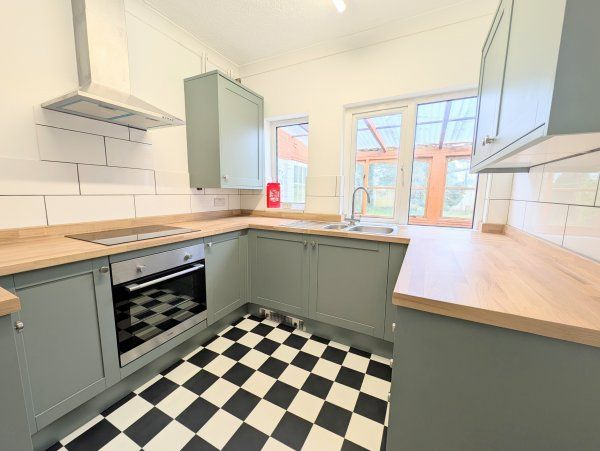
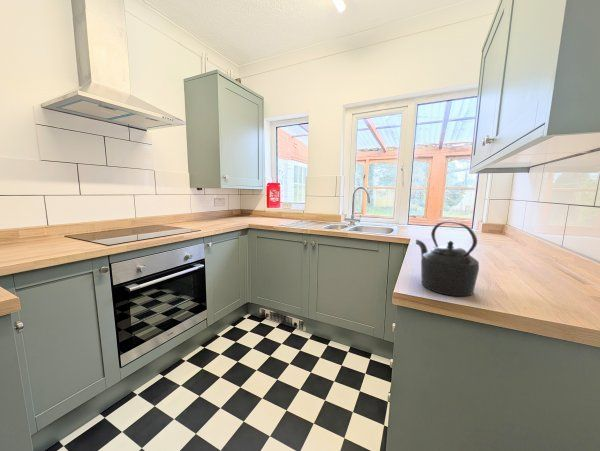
+ kettle (440, 252)
